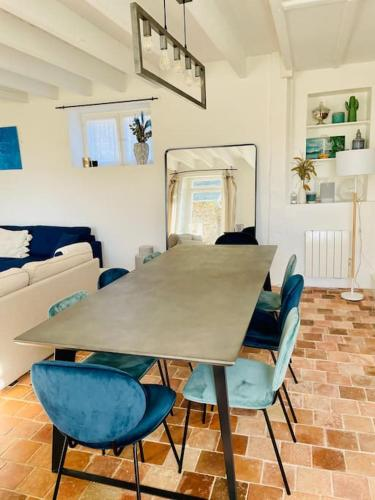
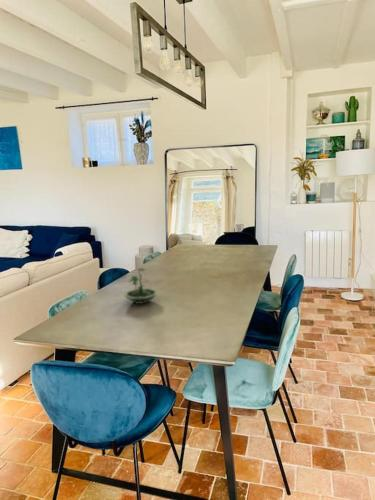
+ terrarium (139, 274)
